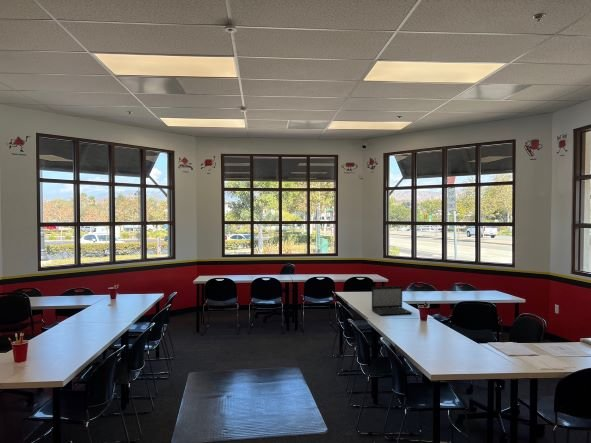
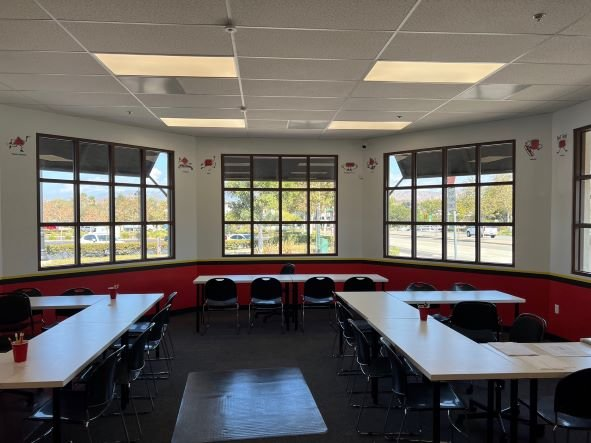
- laptop (391, 300)
